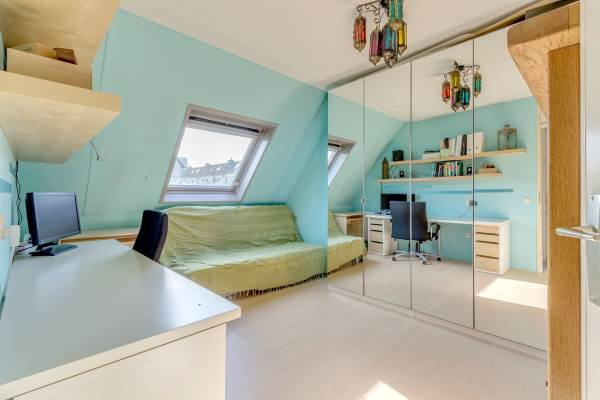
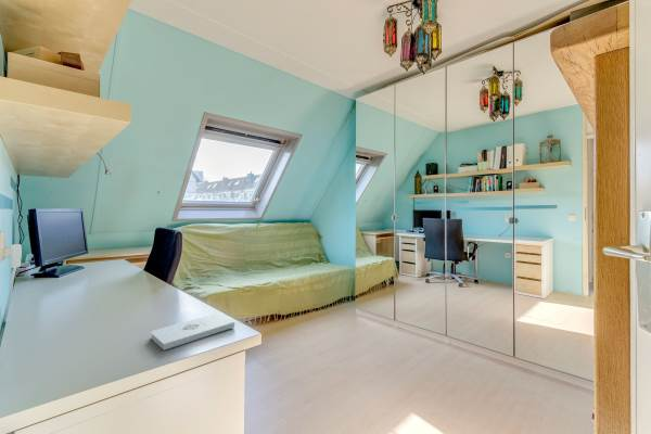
+ notepad (193, 329)
